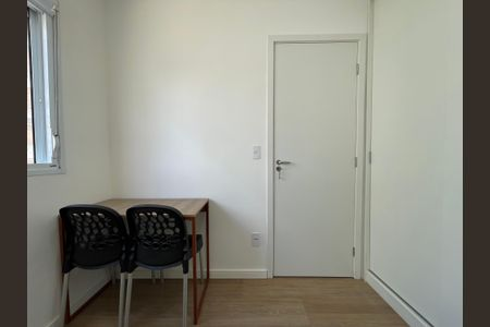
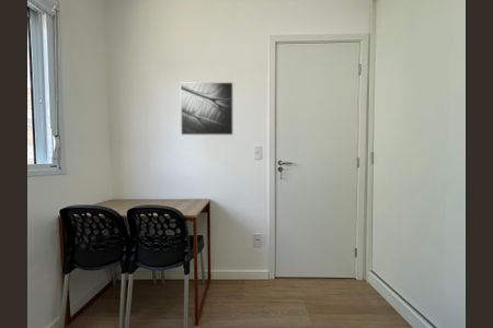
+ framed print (206, 108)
